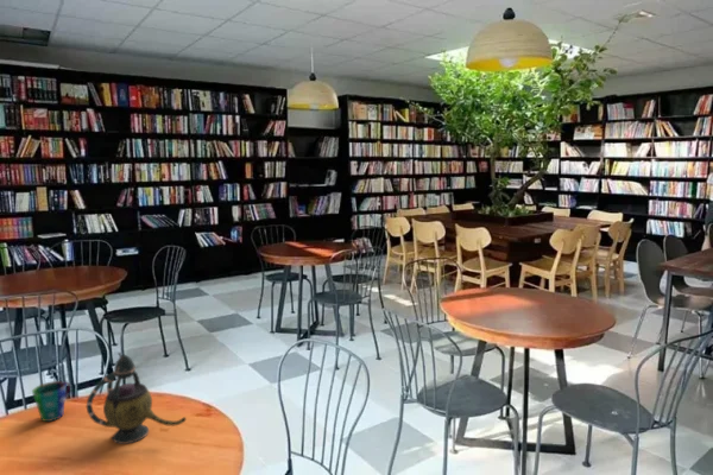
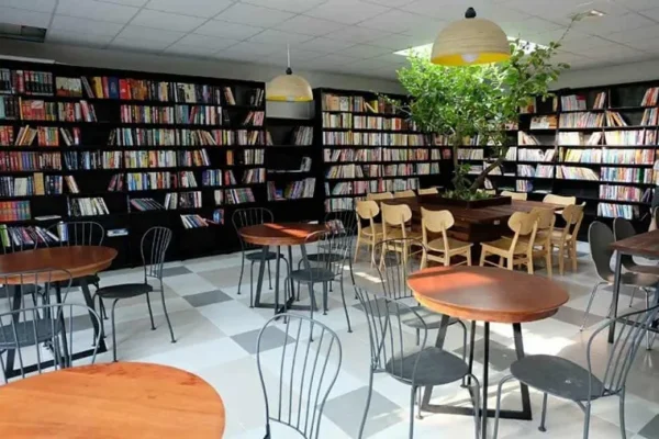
- teapot (139, 395)
- cup (53, 400)
